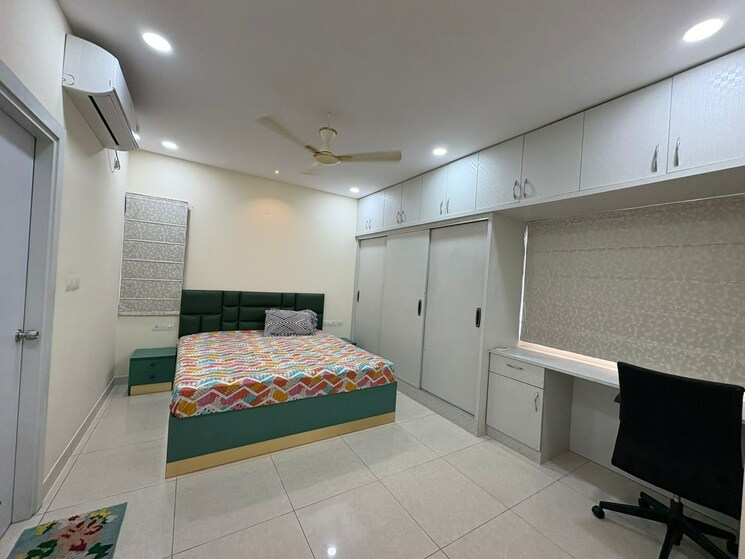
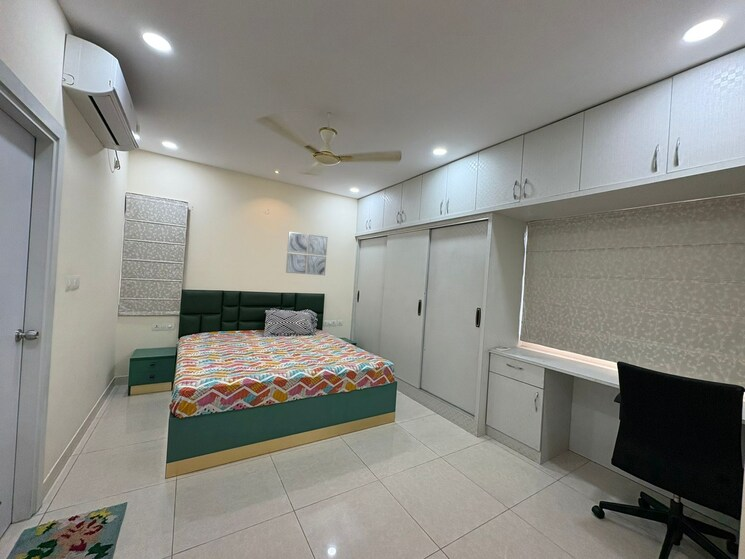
+ wall art (306, 253)
